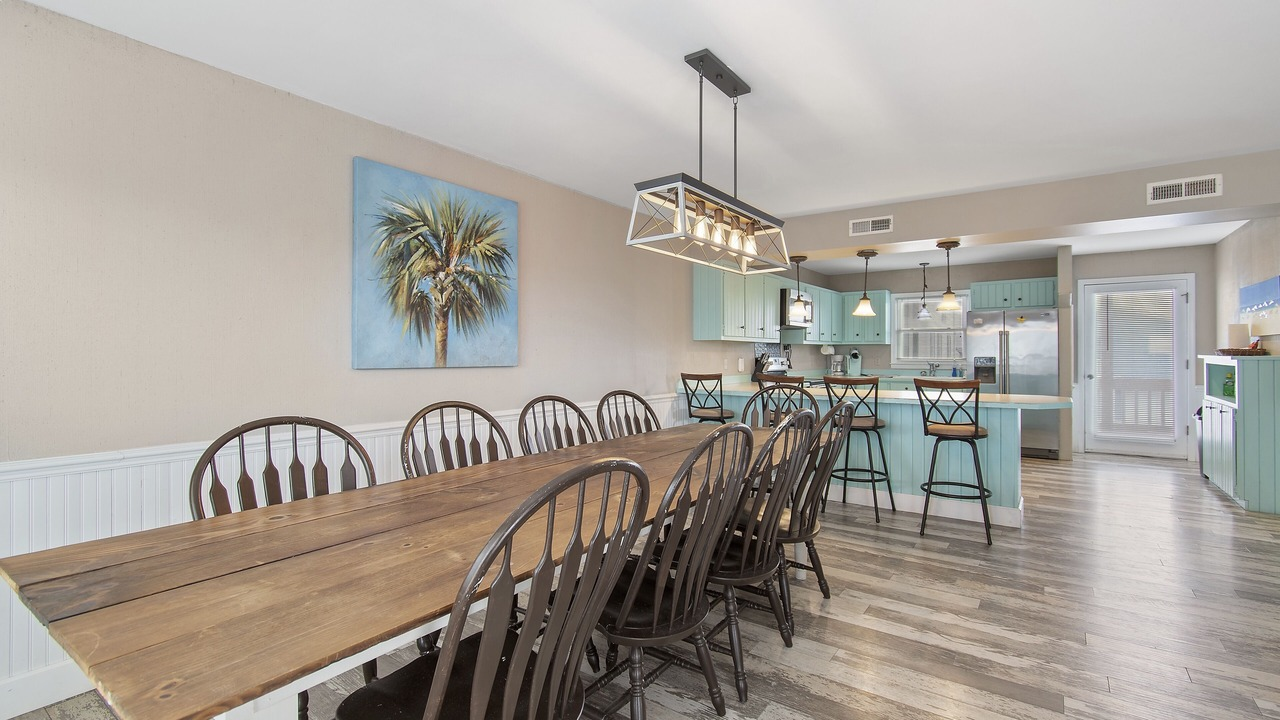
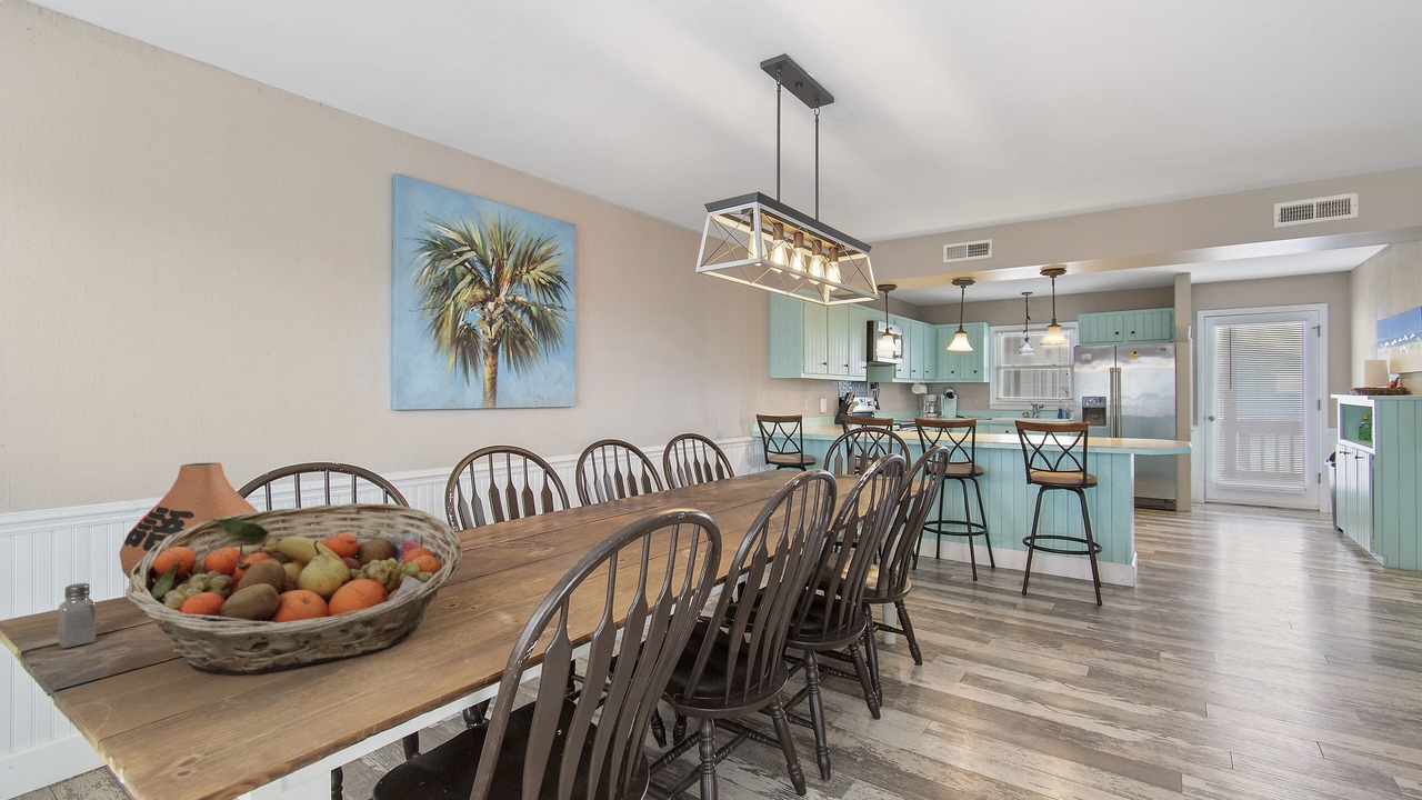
+ saltshaker (77, 613)
+ fruit basket (312, 577)
+ vase (200, 522)
